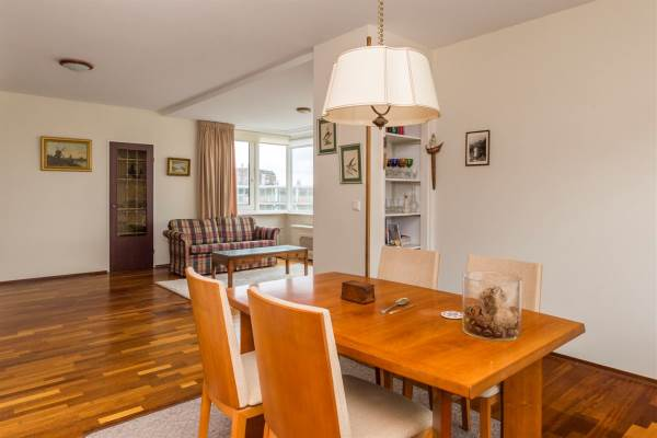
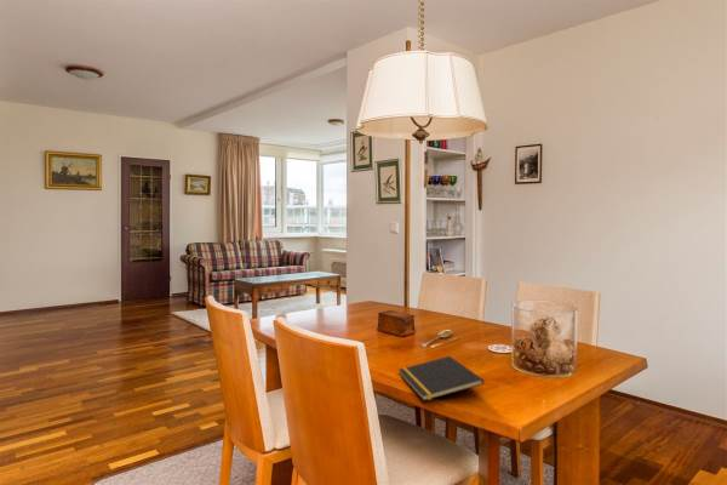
+ notepad (437, 376)
